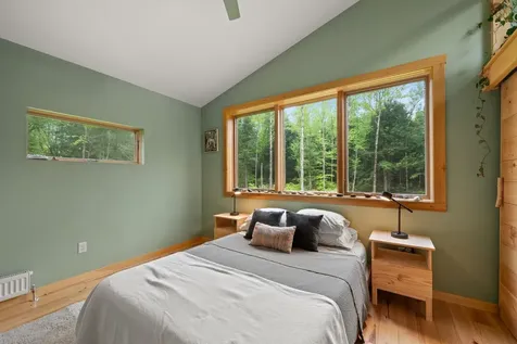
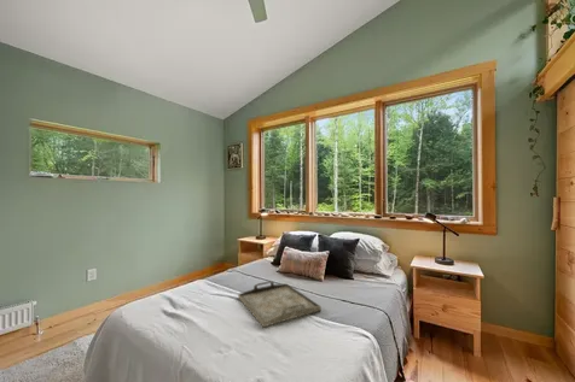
+ serving tray (277, 298)
